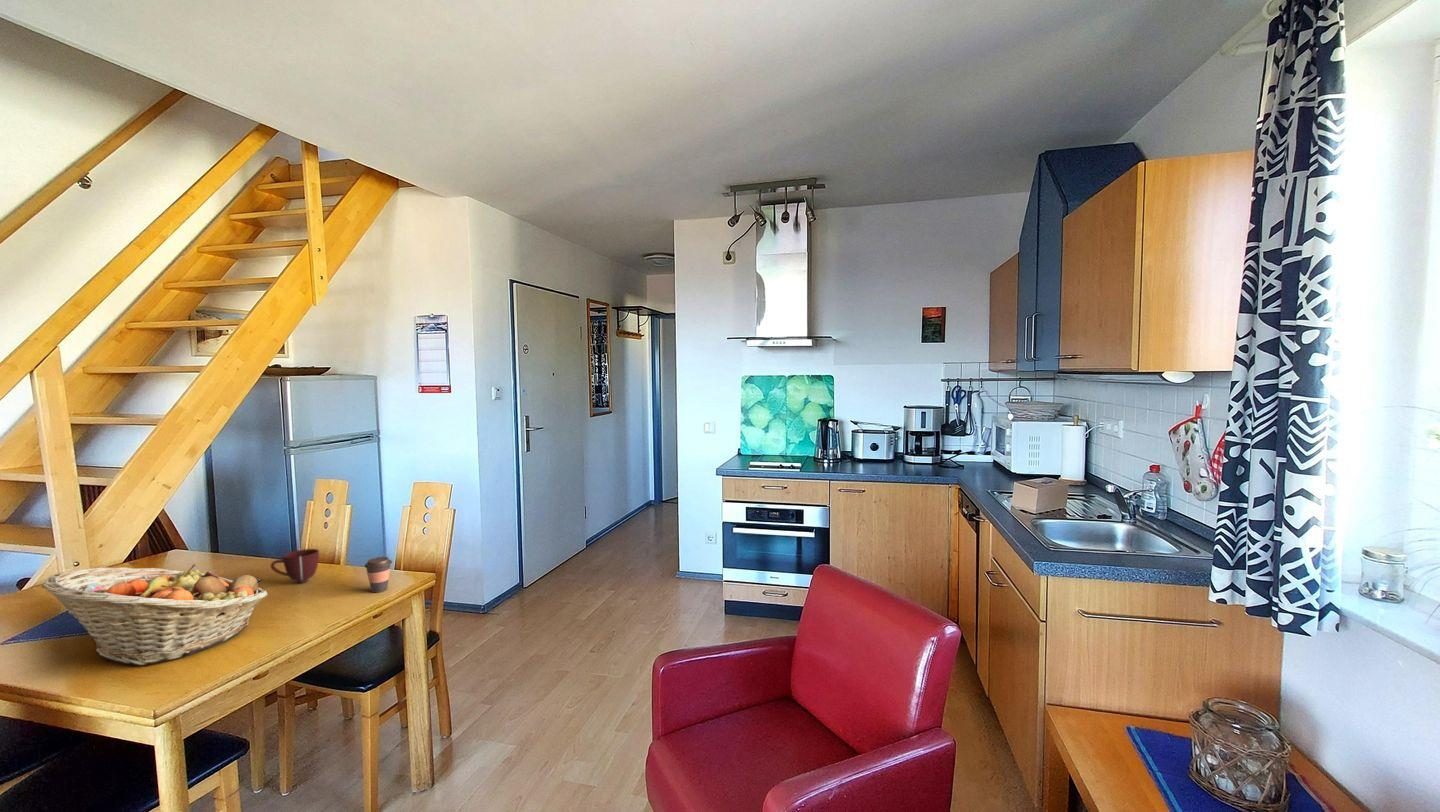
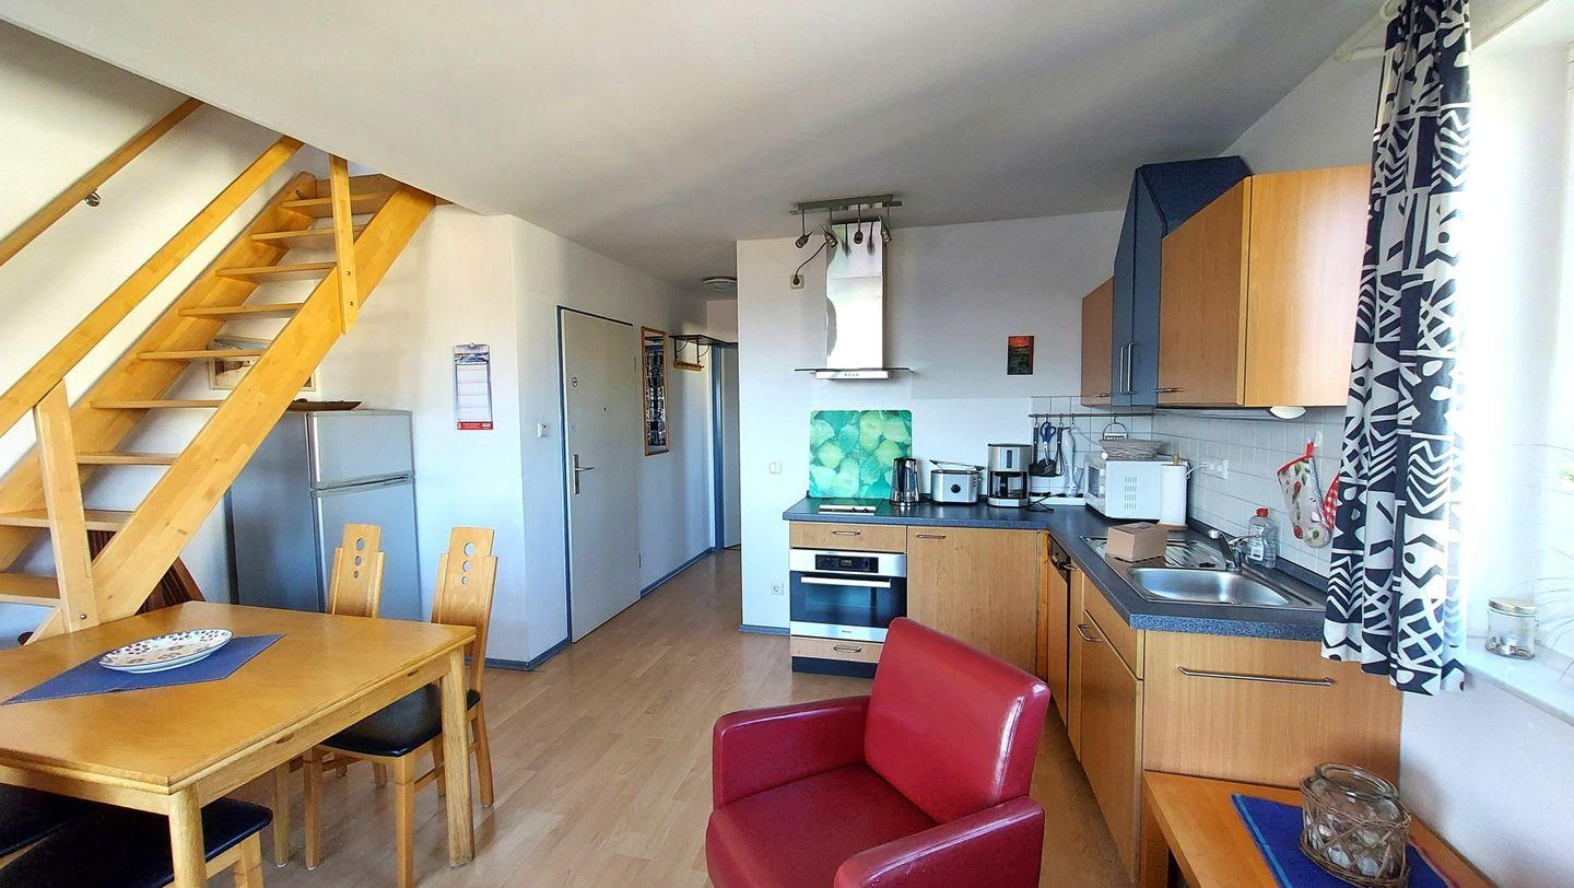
- coffee cup (378, 574)
- fruit basket (163, 601)
- mug (295, 568)
